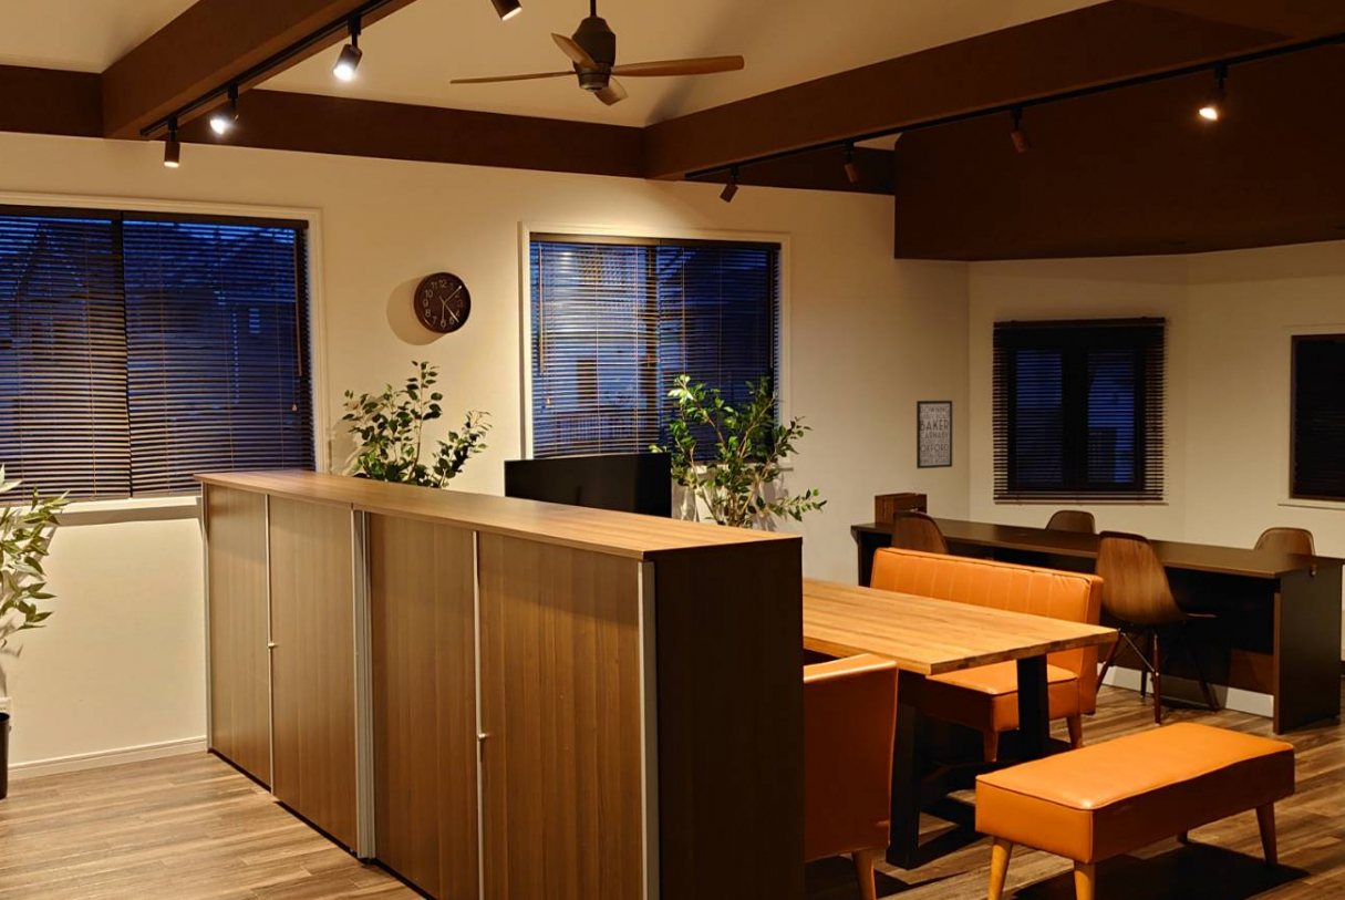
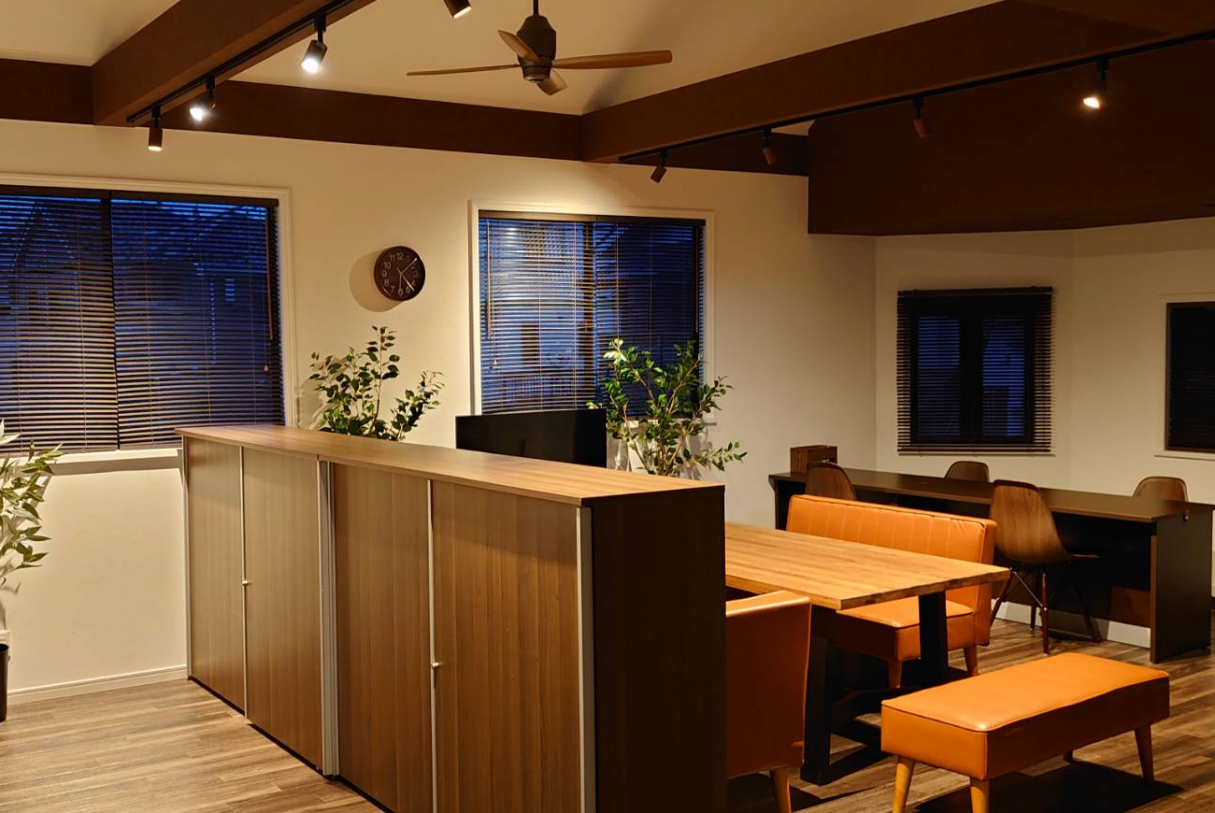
- wall art (934, 434)
